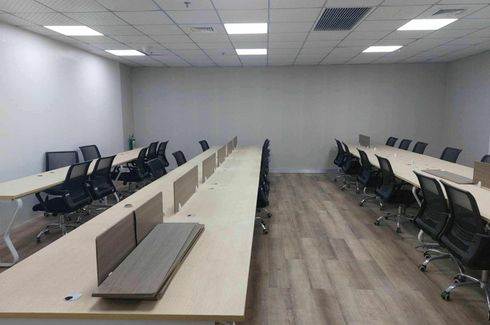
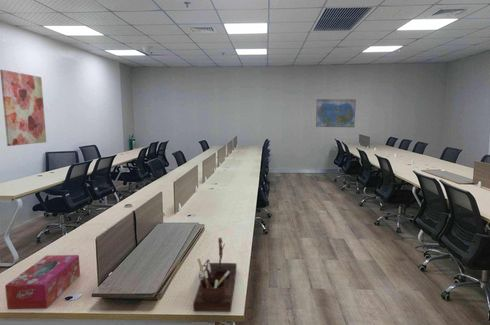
+ tissue box (46, 279)
+ wall art (25, 109)
+ world map (335, 113)
+ desk organizer (216, 270)
